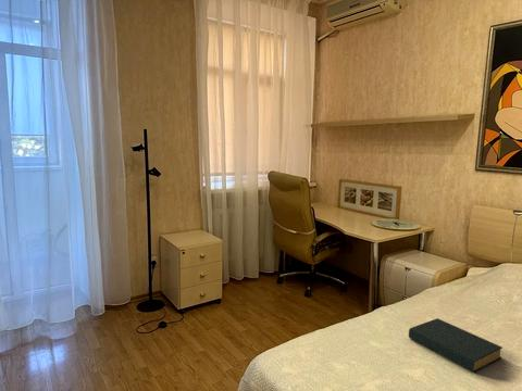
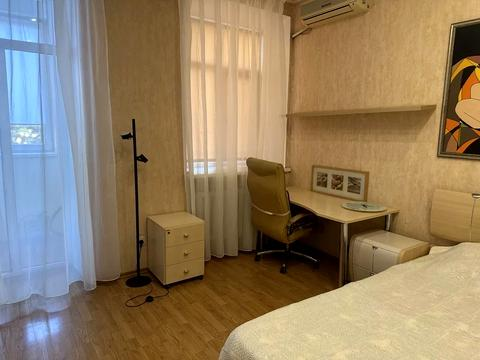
- hardback book (452, 342)
